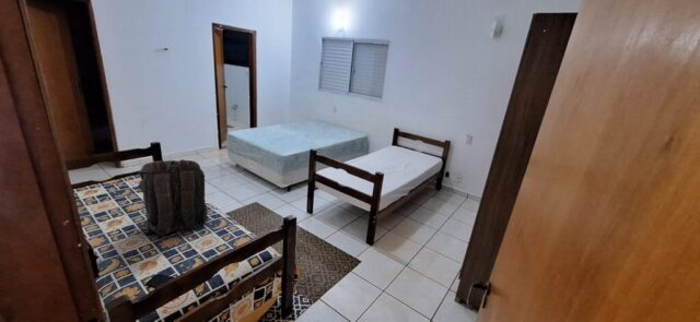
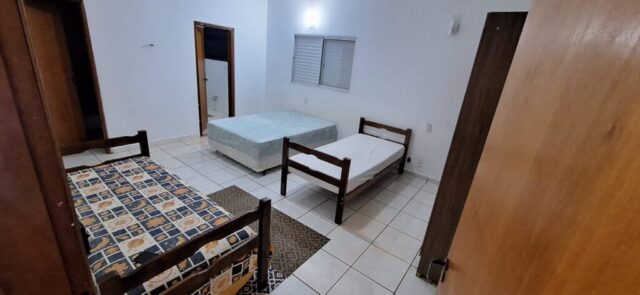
- backpack (176, 193)
